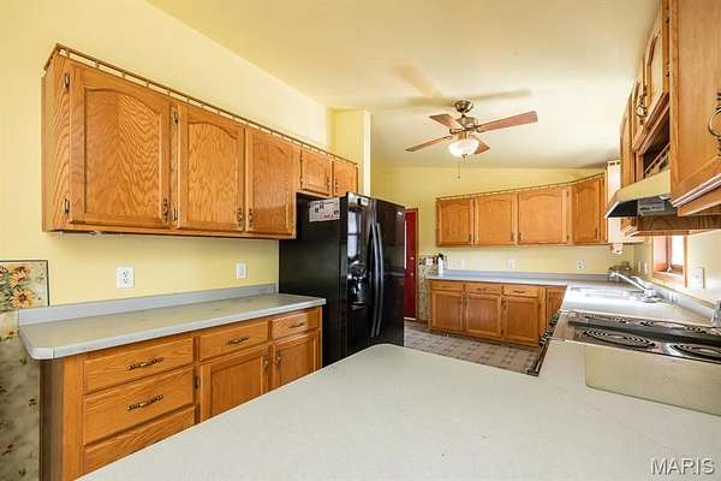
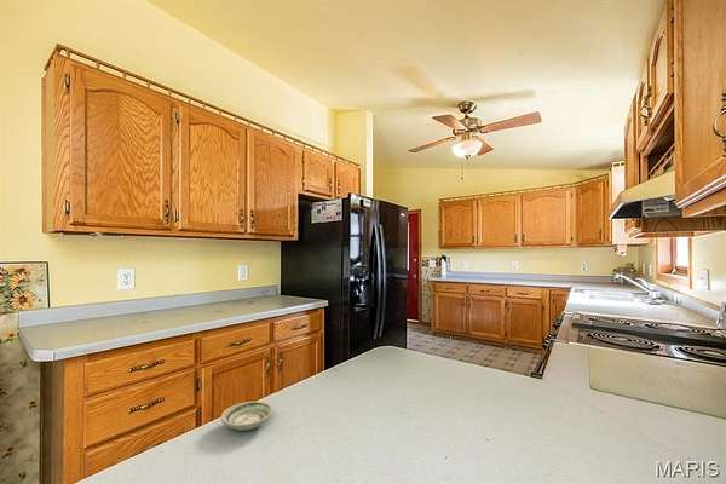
+ saucer (247, 417)
